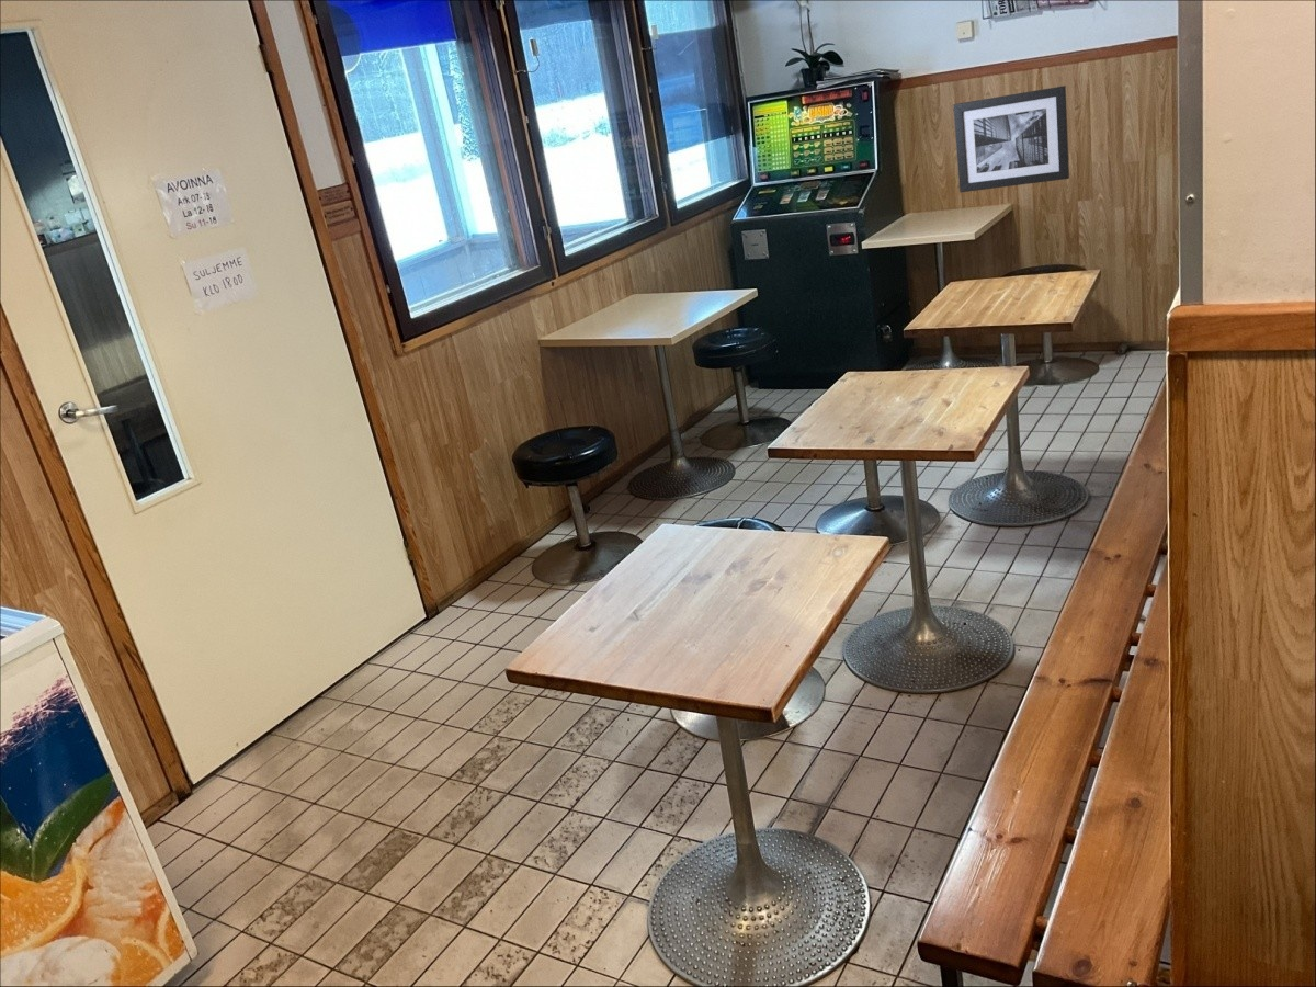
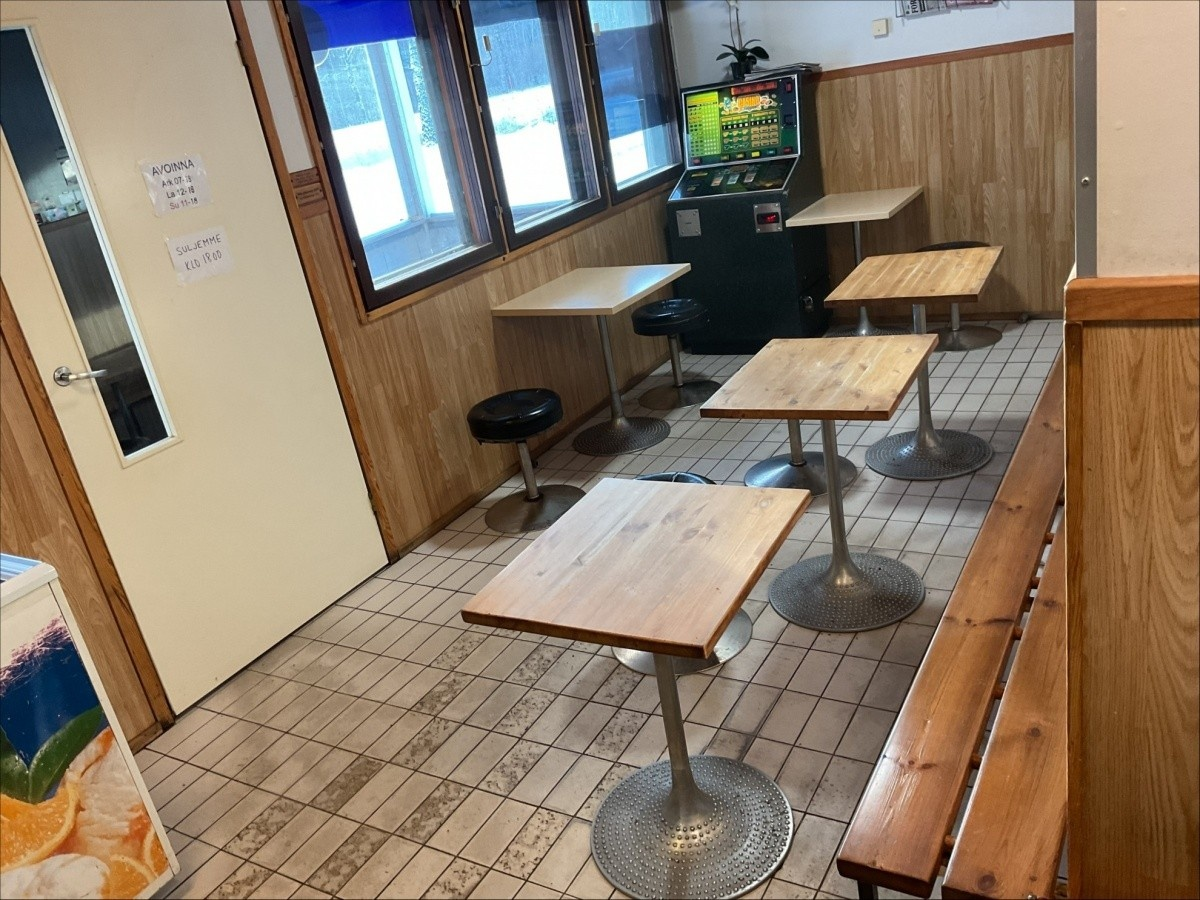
- wall art (1010, 140)
